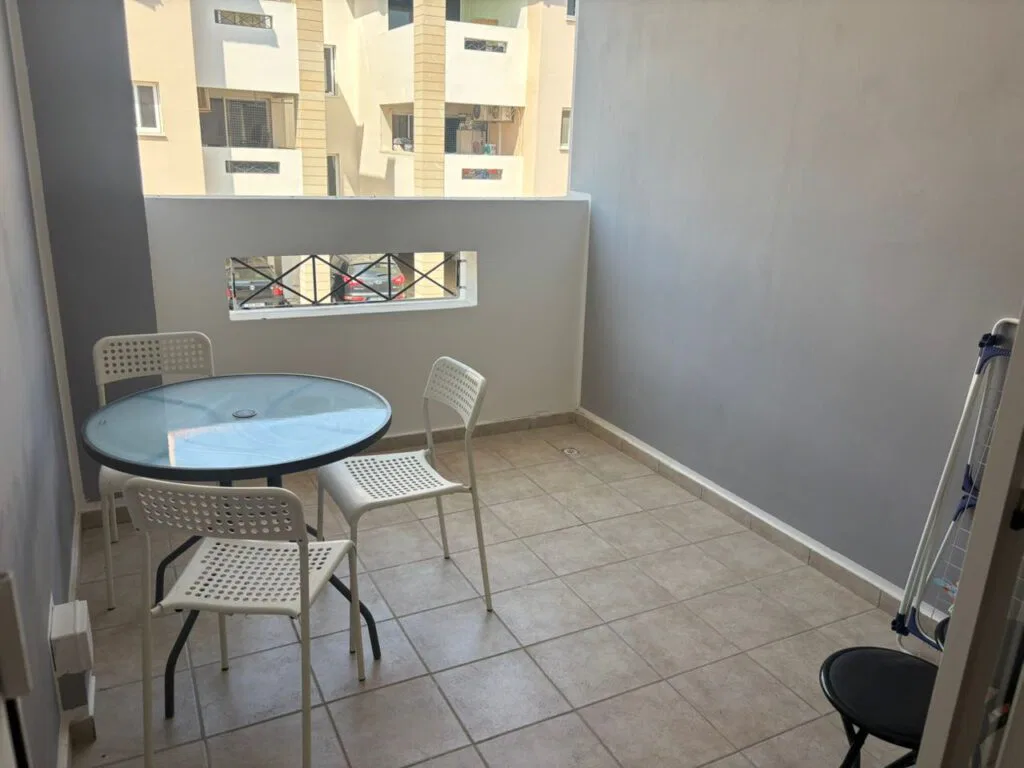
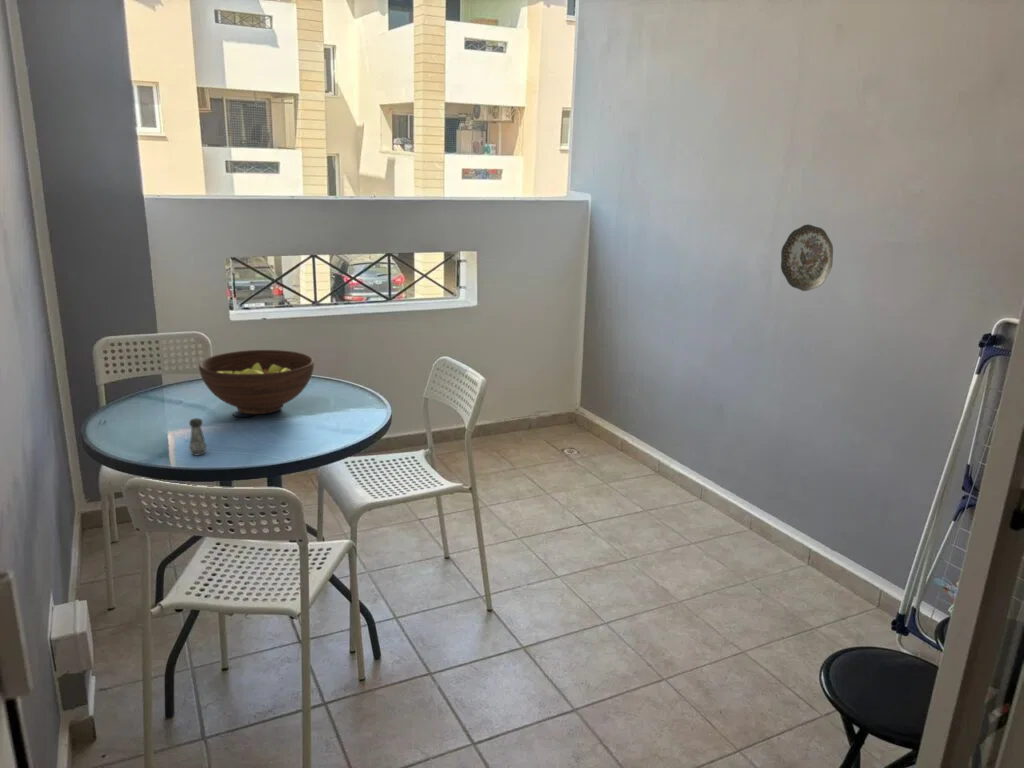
+ fruit bowl (259, 385)
+ salt shaker (197, 436)
+ decorative plate (808, 258)
